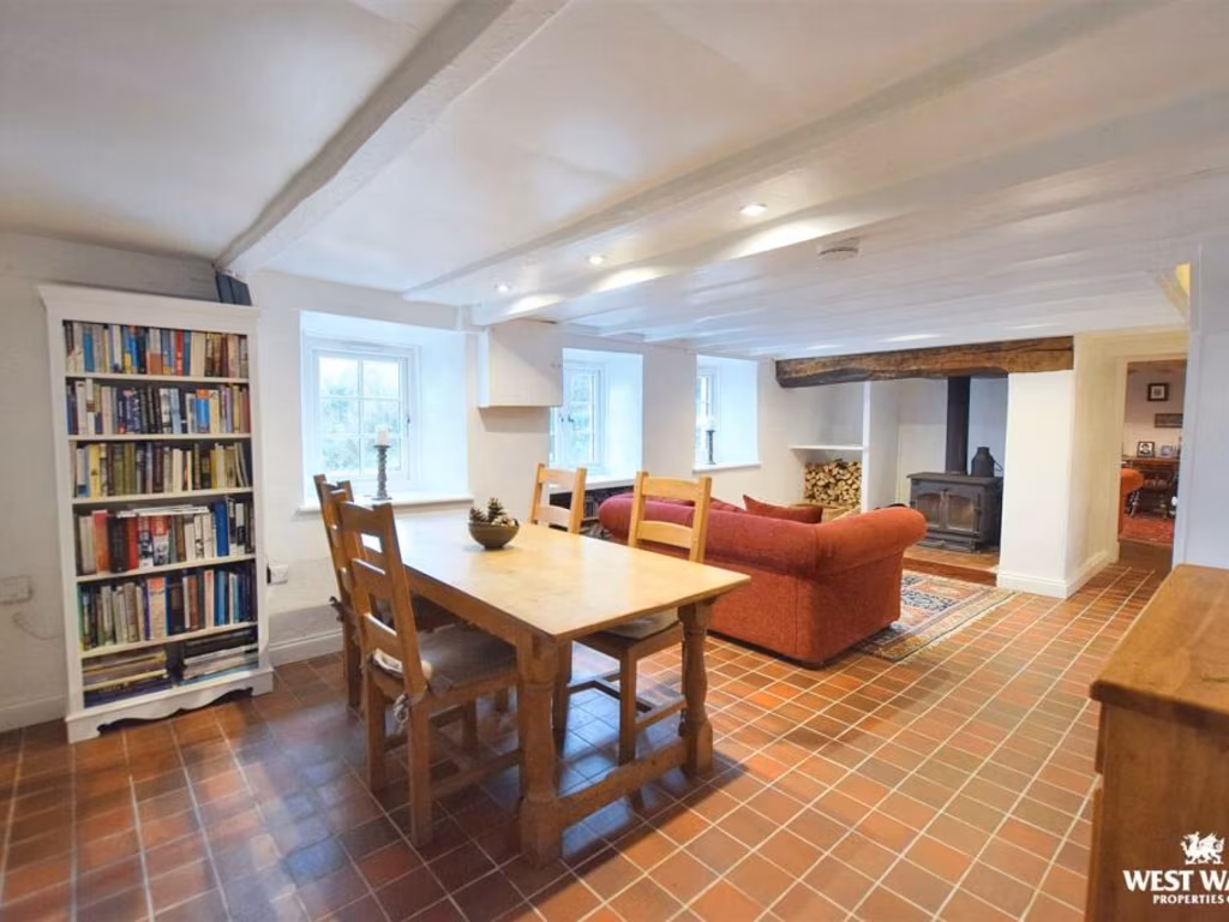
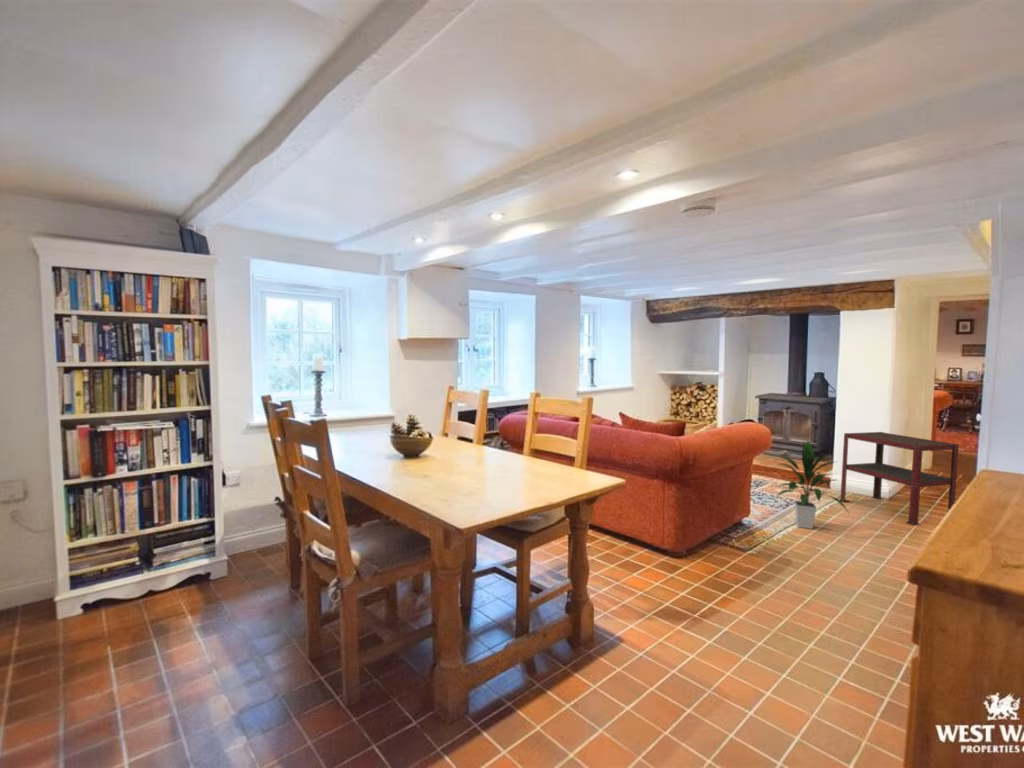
+ indoor plant (808, 485)
+ side table (895, 474)
